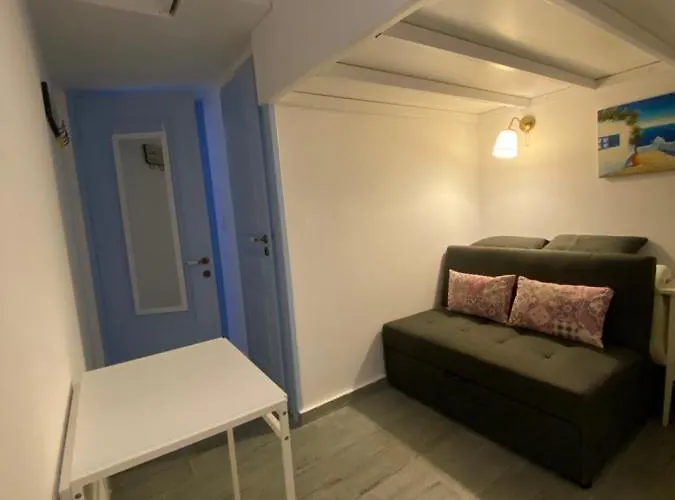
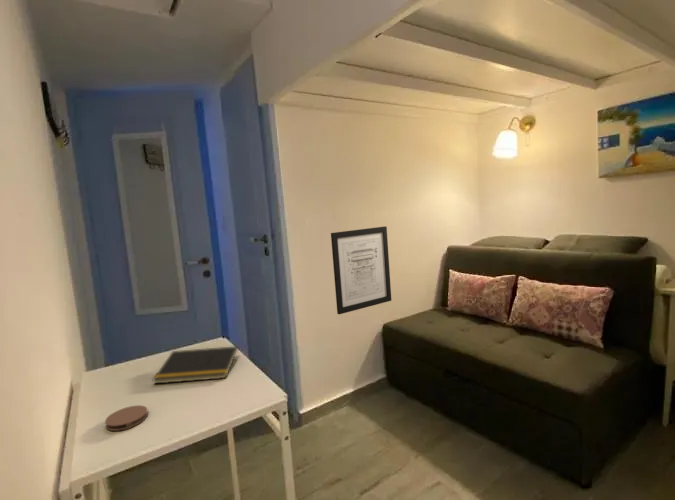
+ notepad (197, 363)
+ coaster (127, 417)
+ wall art (362, 268)
